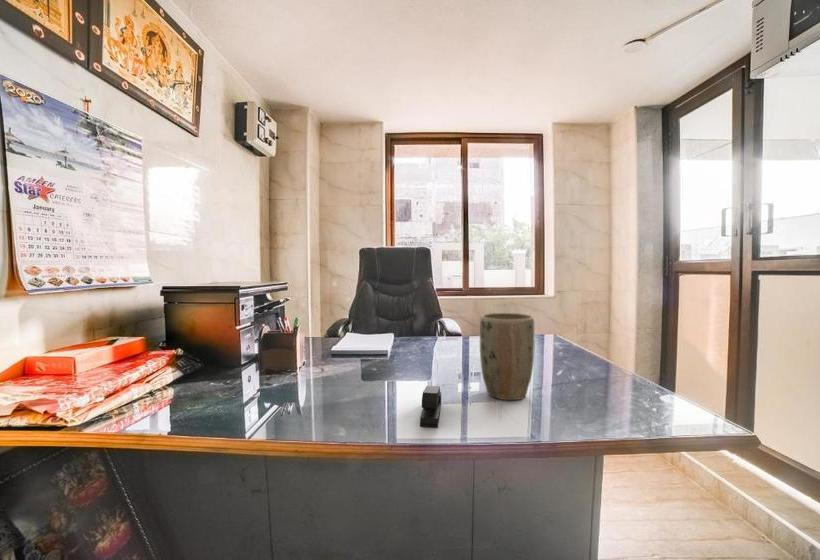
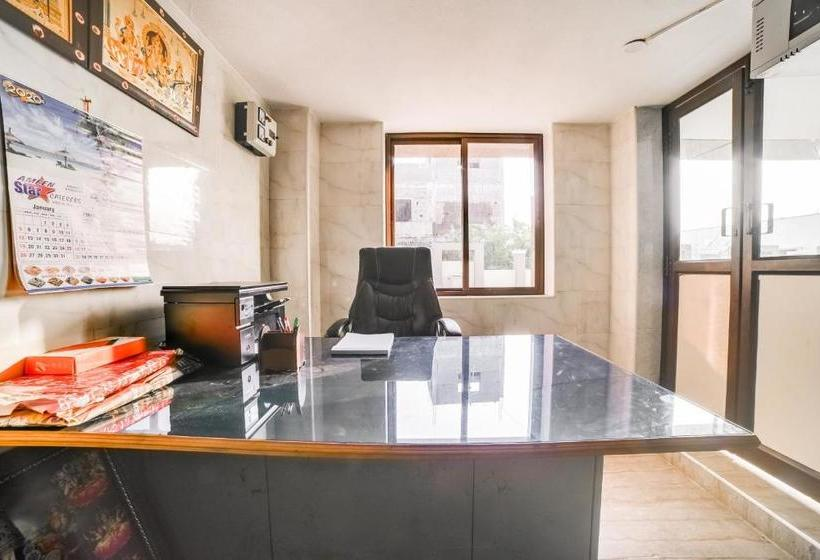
- plant pot (506, 354)
- stapler (431, 400)
